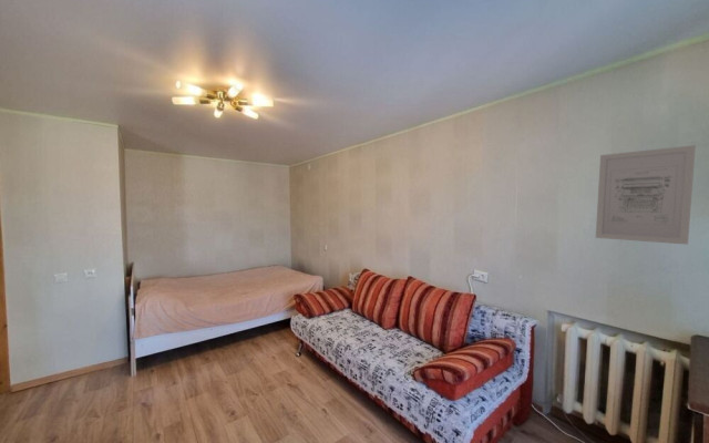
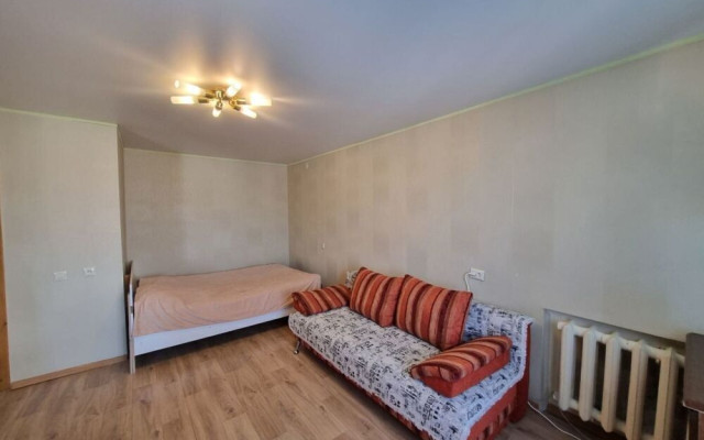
- wall art (640, 196)
